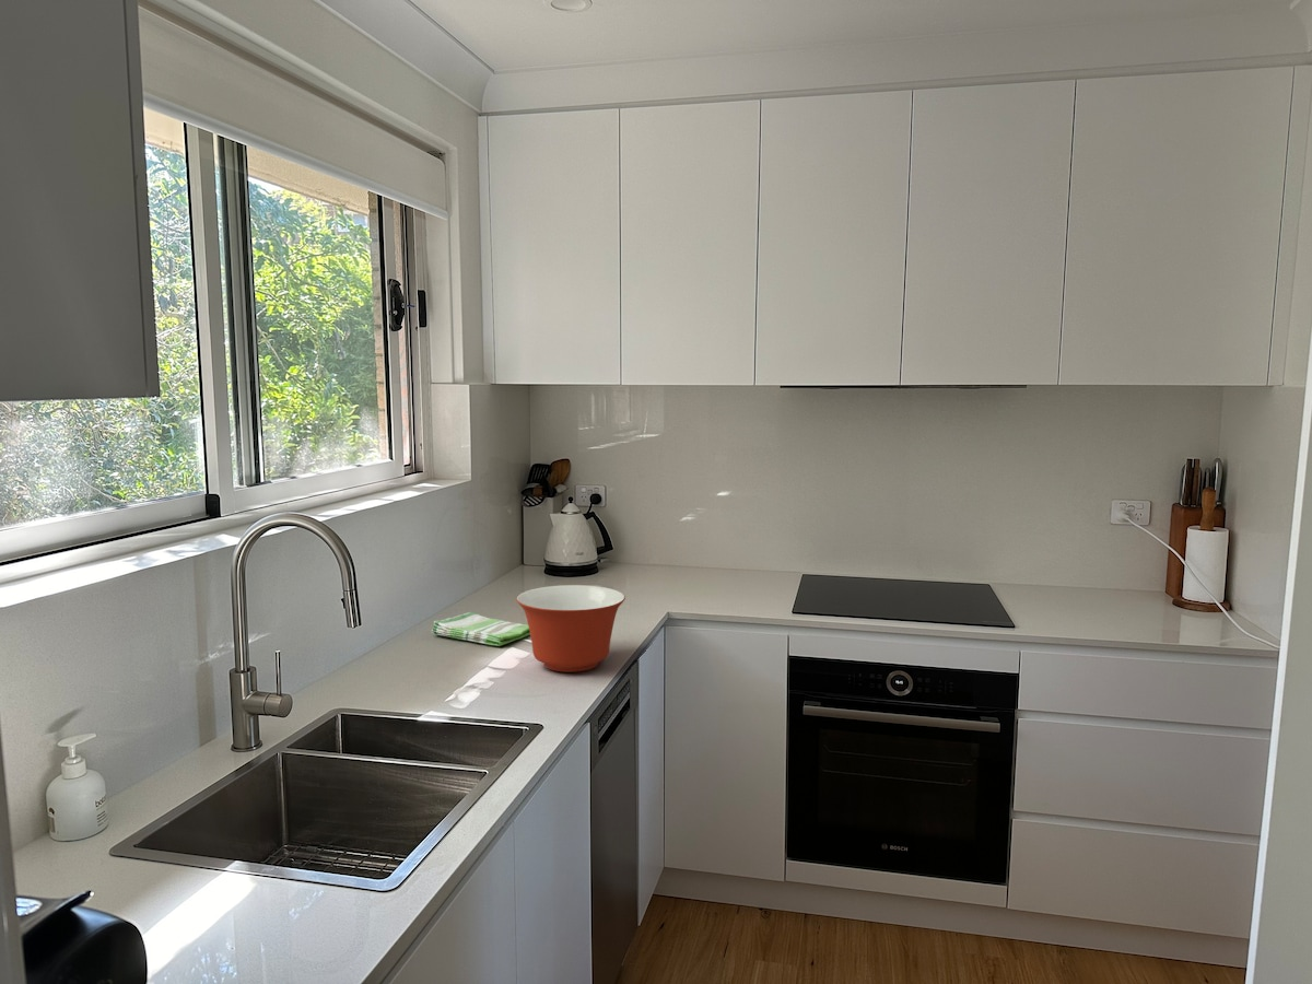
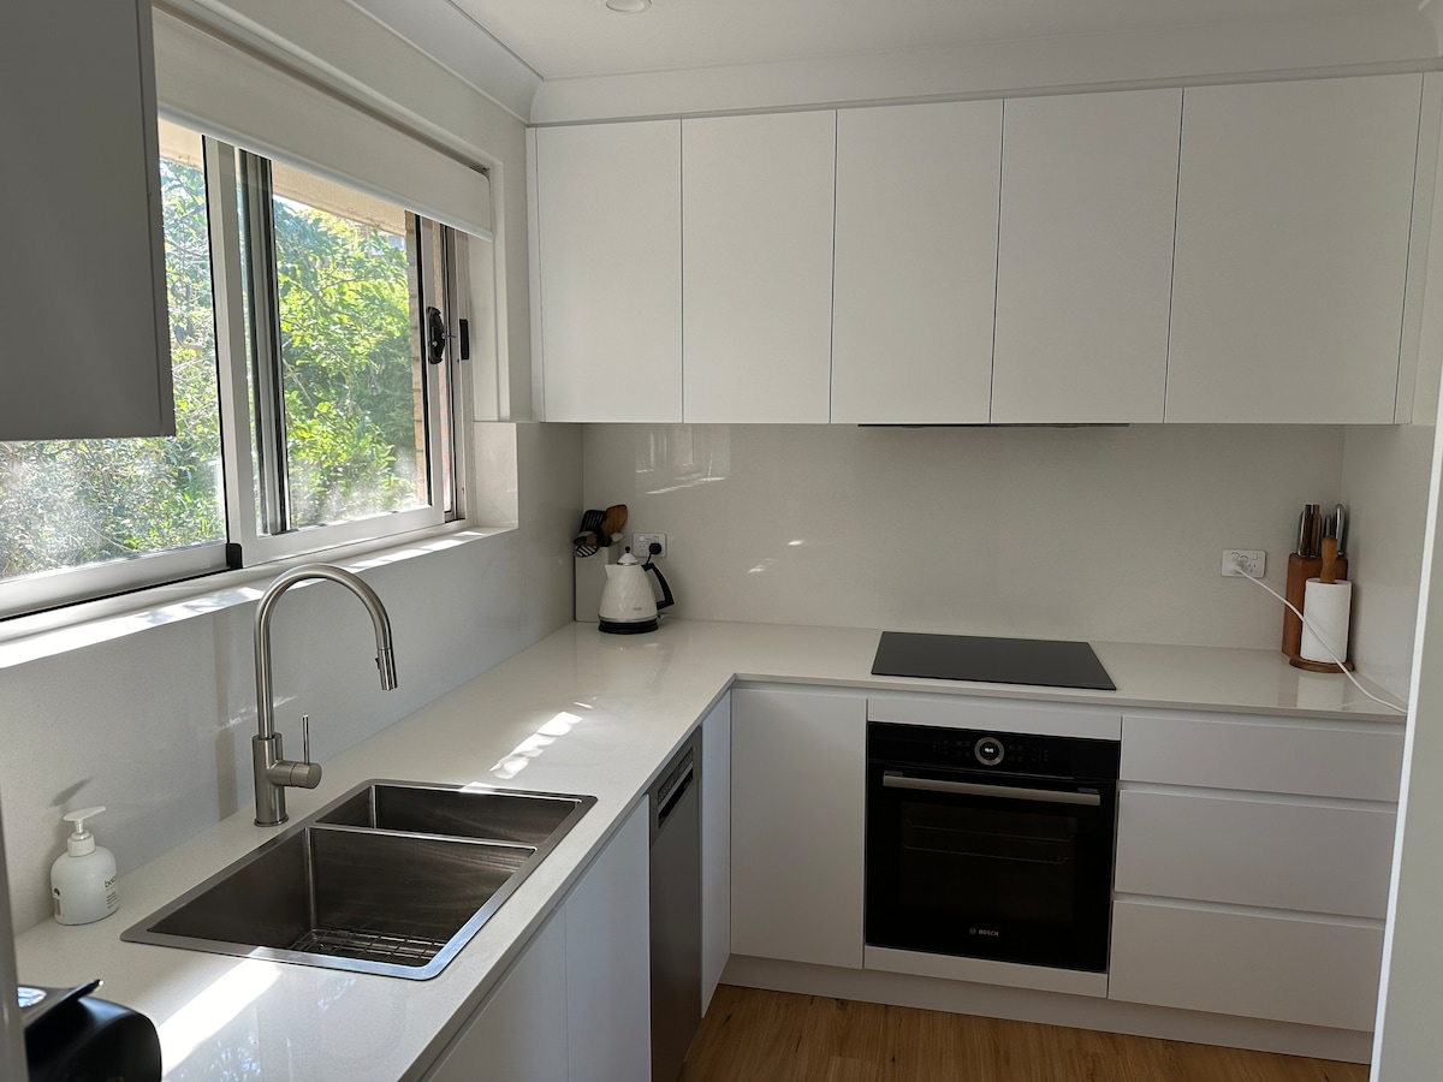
- mixing bowl (571, 630)
- dish towel (485, 626)
